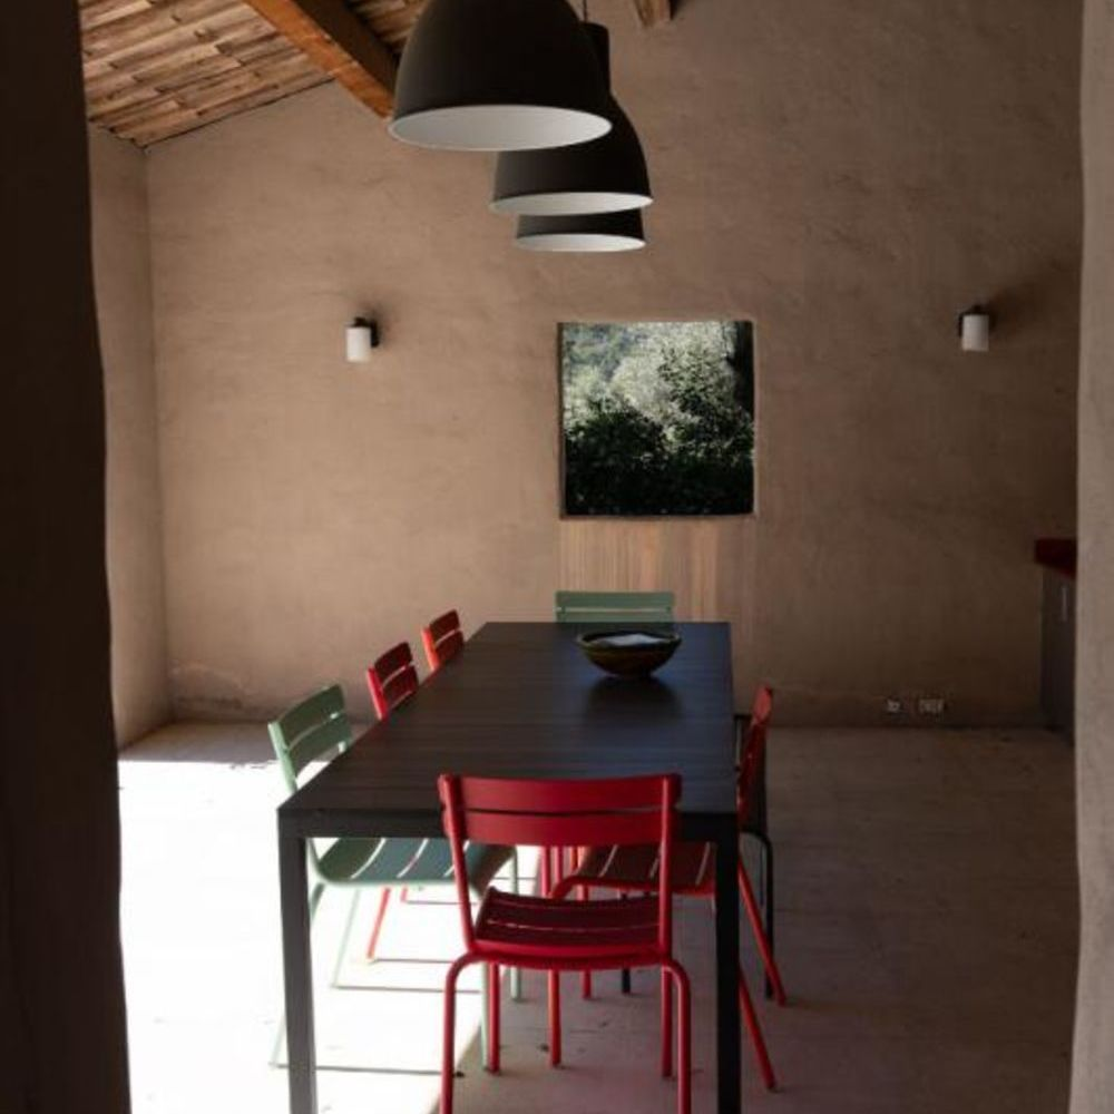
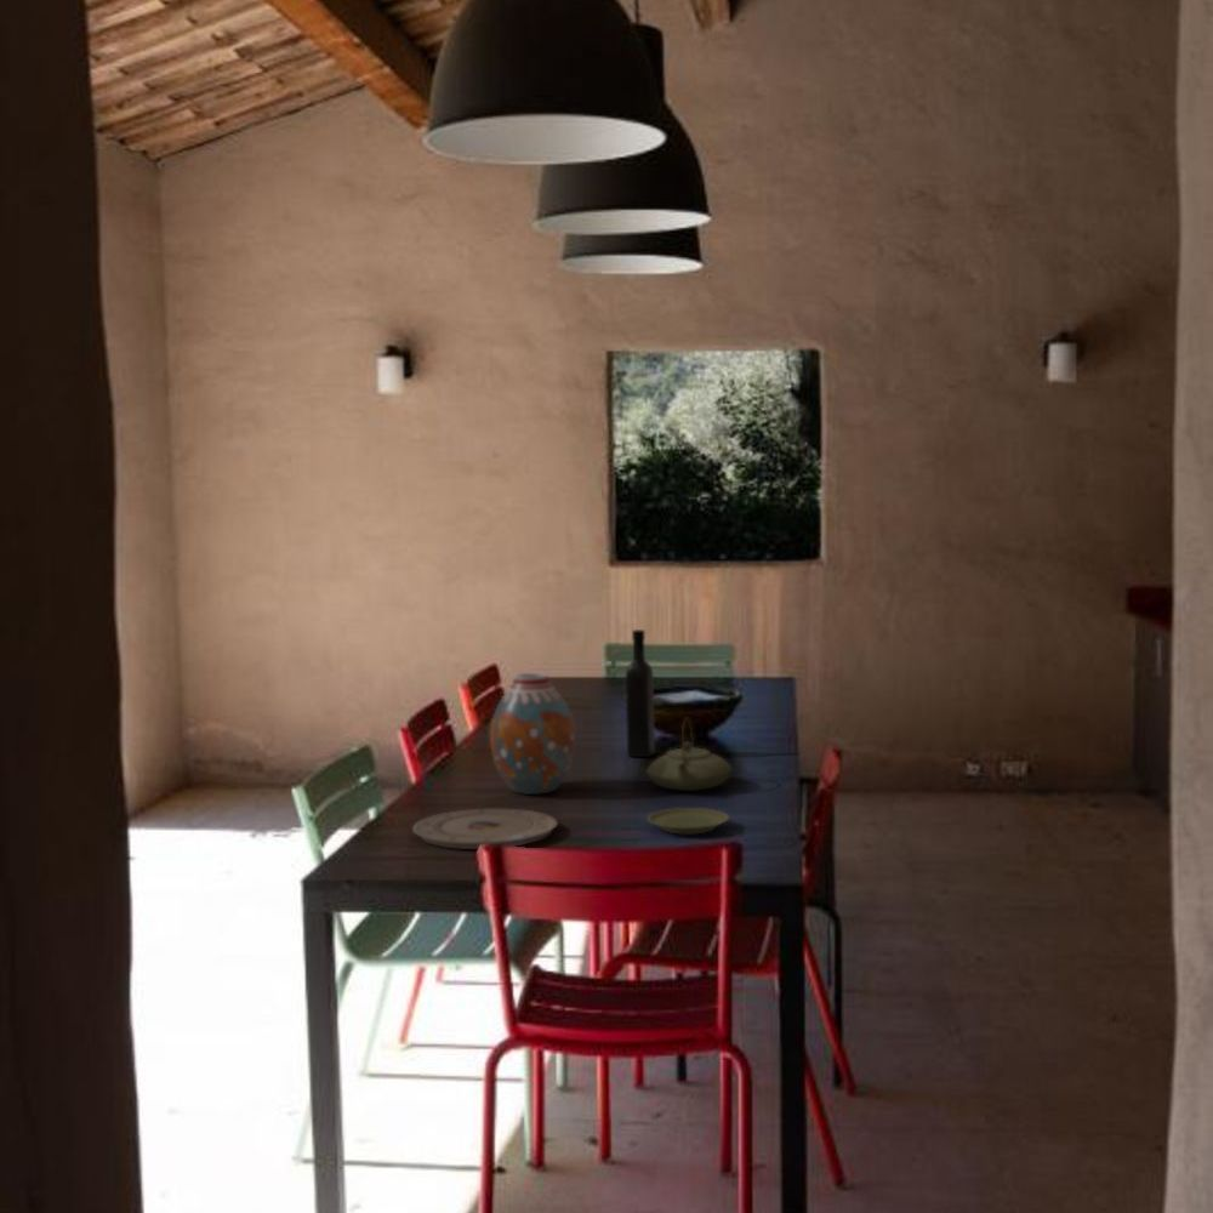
+ vase (533, 733)
+ plate (485, 827)
+ teapot (687, 752)
+ wine bottle (639, 693)
+ plate (688, 822)
